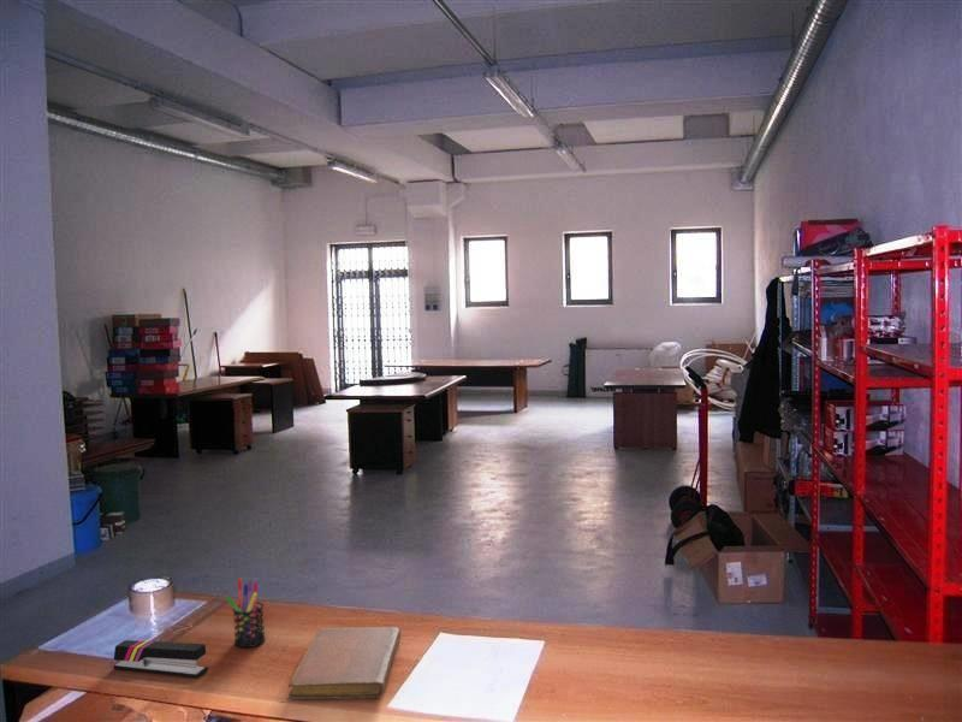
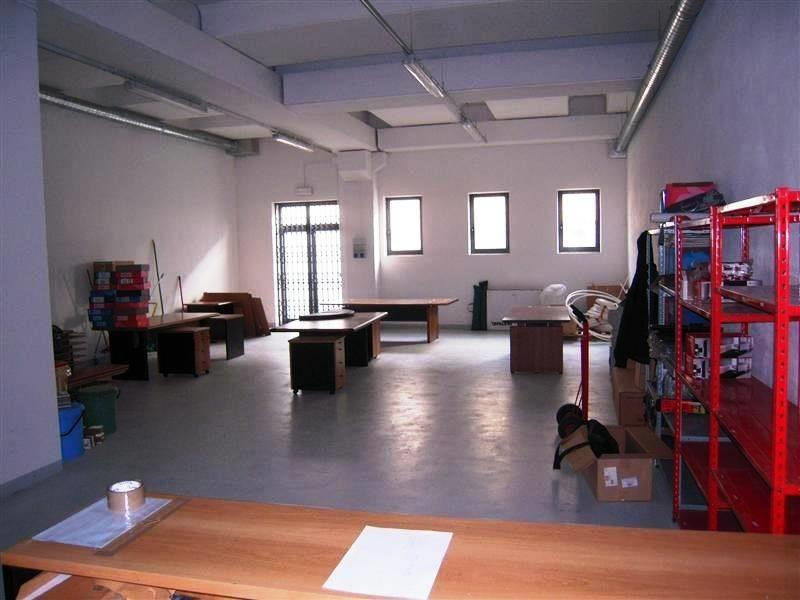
- stapler (159, 656)
- notebook (349, 659)
- pen holder (244, 611)
